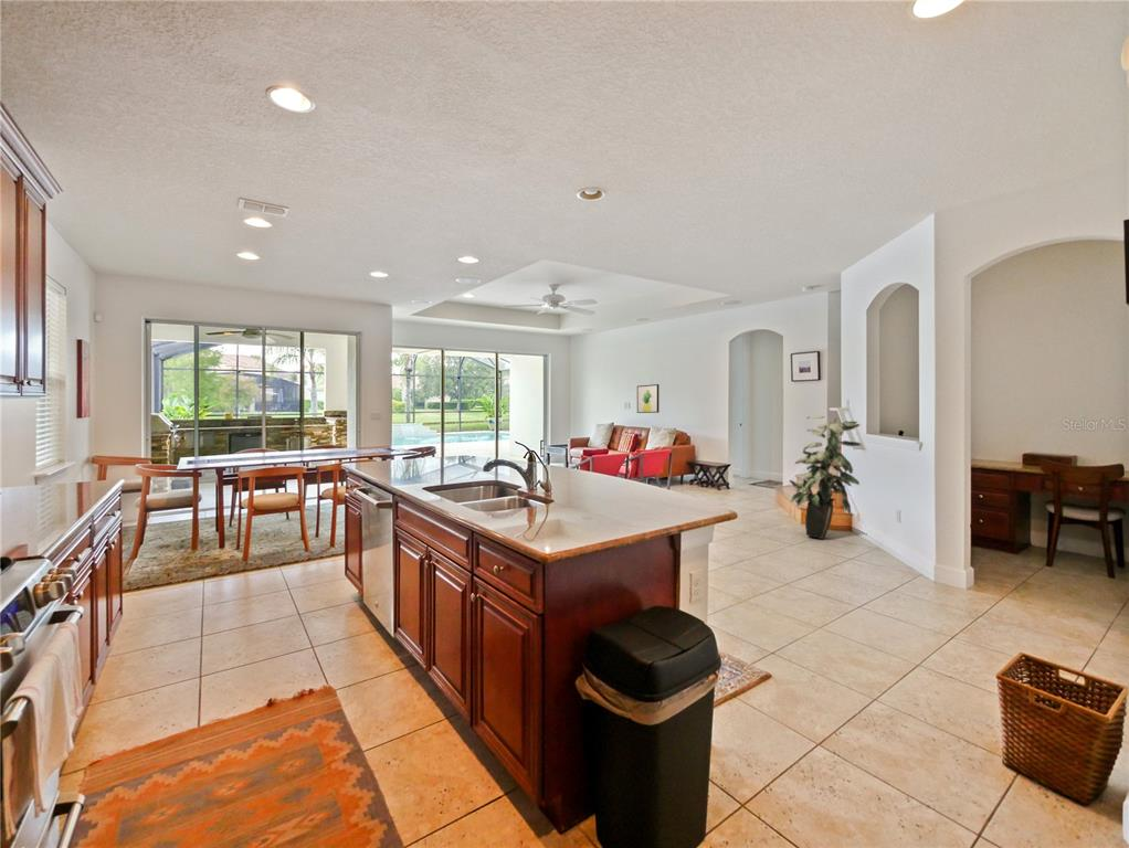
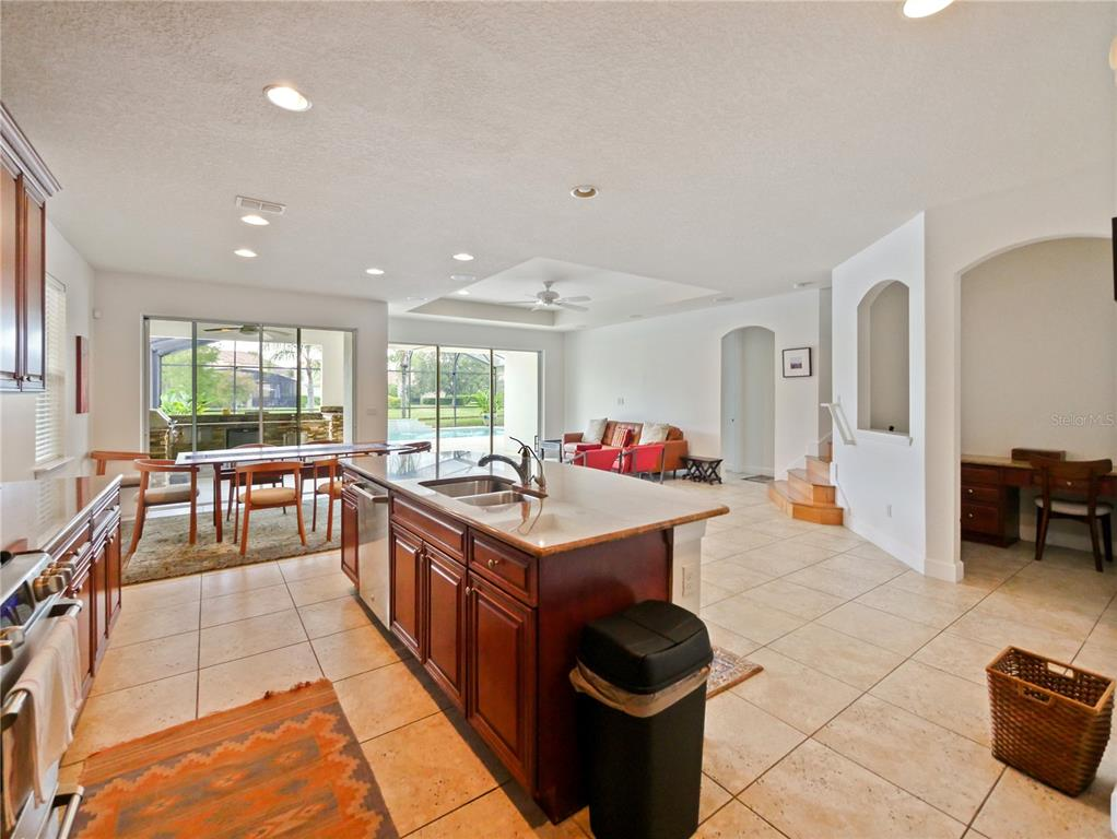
- wall art (647, 399)
- indoor plant (823, 476)
